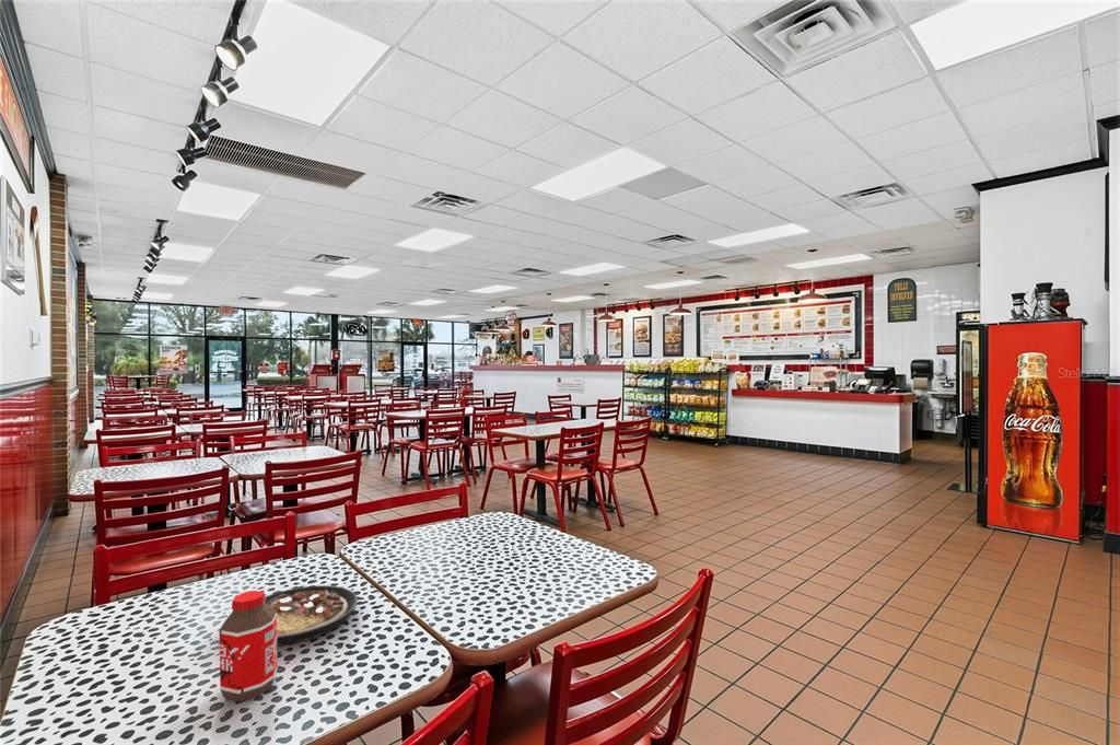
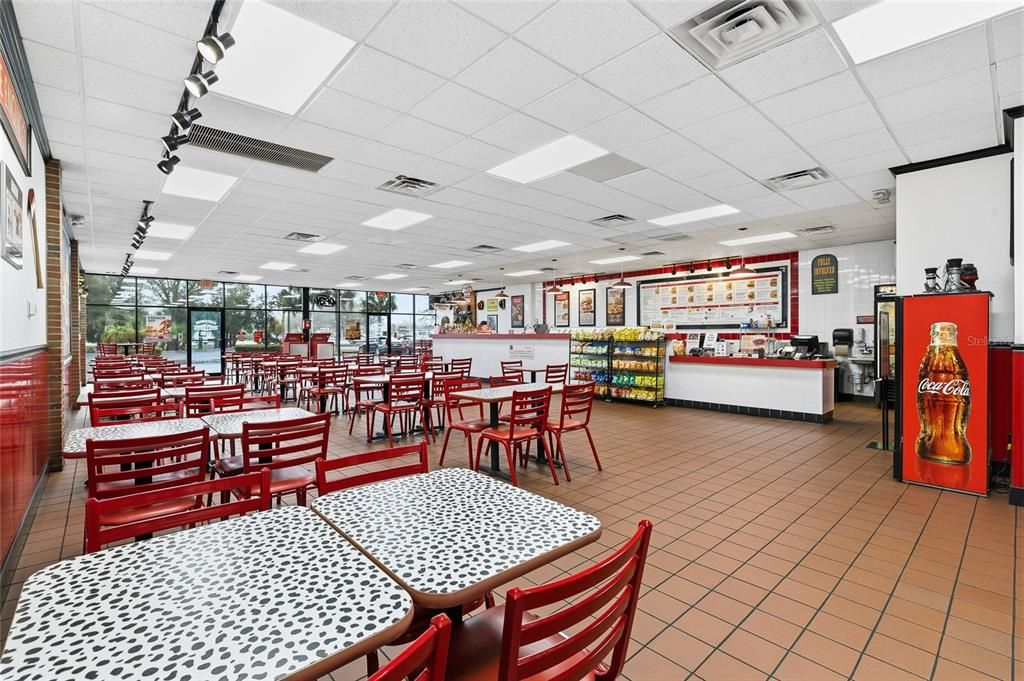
- plate (296, 610)
- bottle (248, 641)
